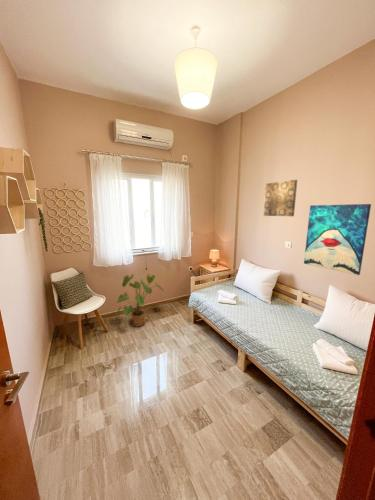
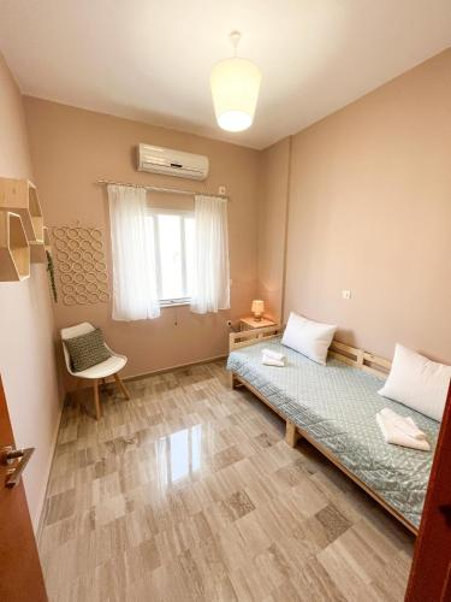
- house plant (139, 298)
- wall art (333, 237)
- wall art (279, 199)
